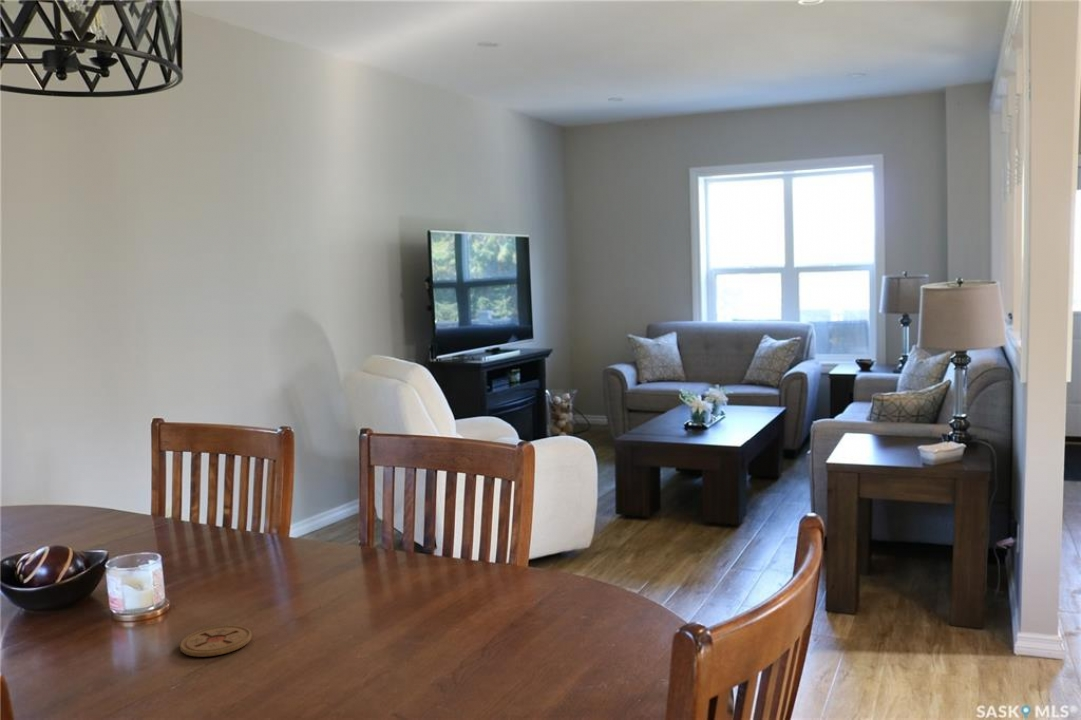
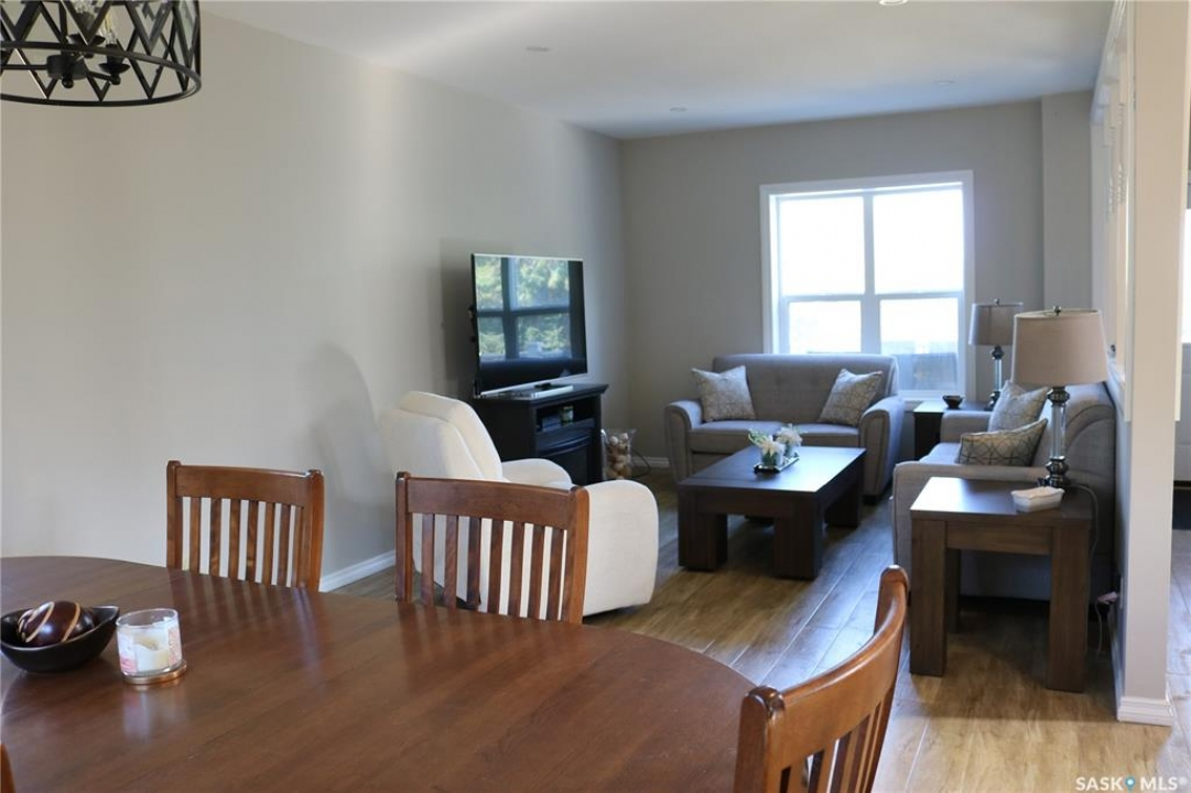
- coaster (216, 640)
